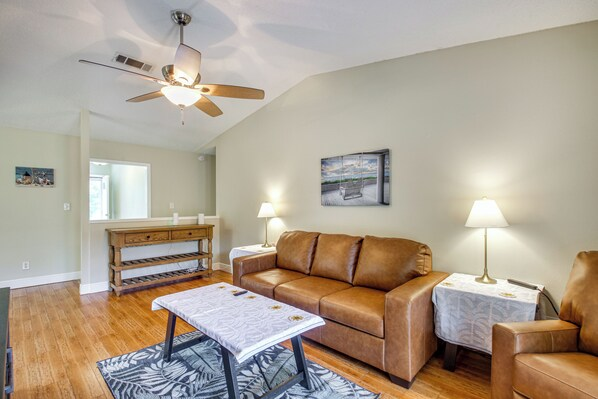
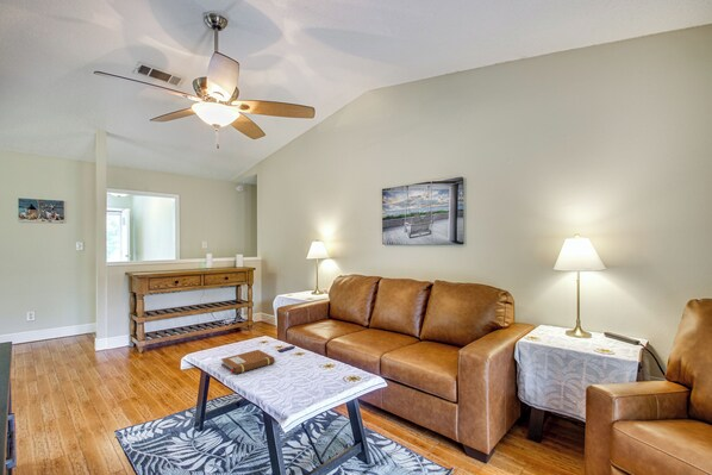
+ notebook (246, 361)
